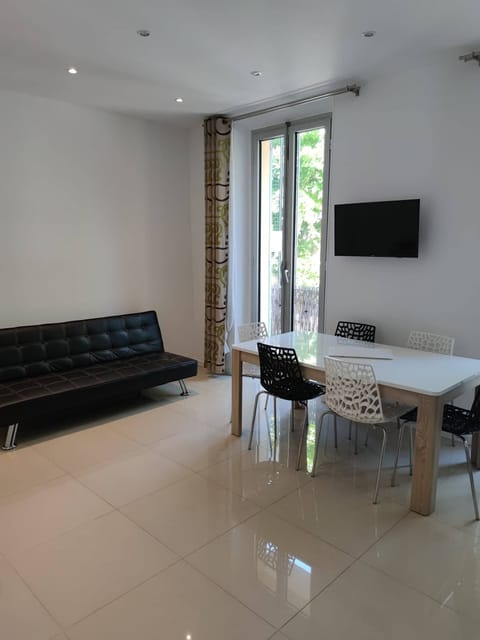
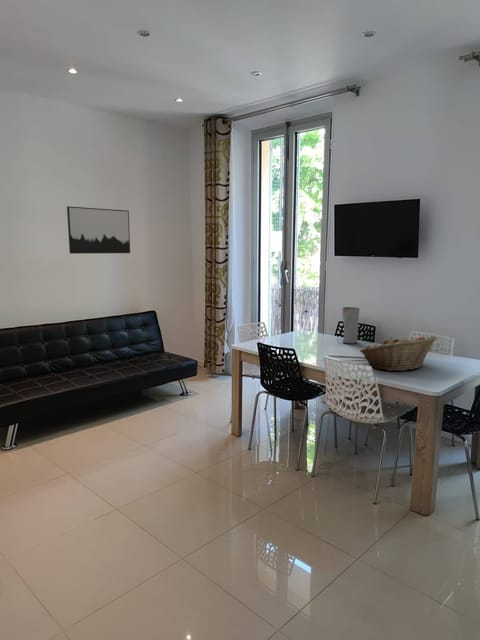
+ fruit basket (398, 350)
+ vase (350, 325)
+ wall art (100, 231)
